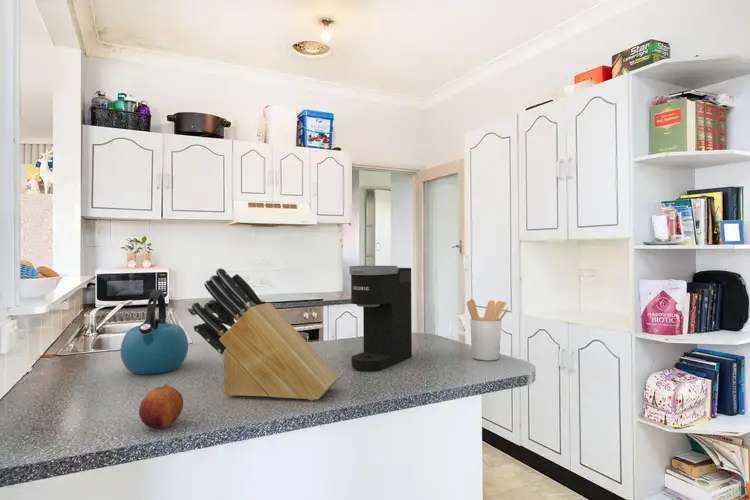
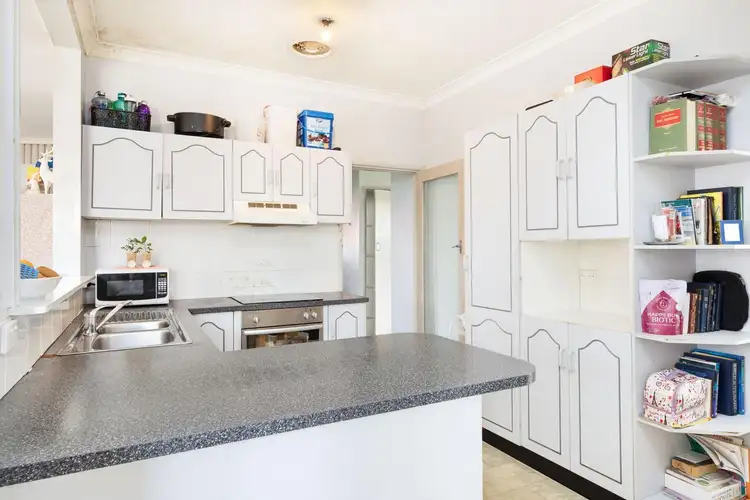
- knife block (265, 329)
- coffee maker (382, 313)
- kettle (154, 330)
- utensil holder (489, 327)
- fruit (161, 406)
